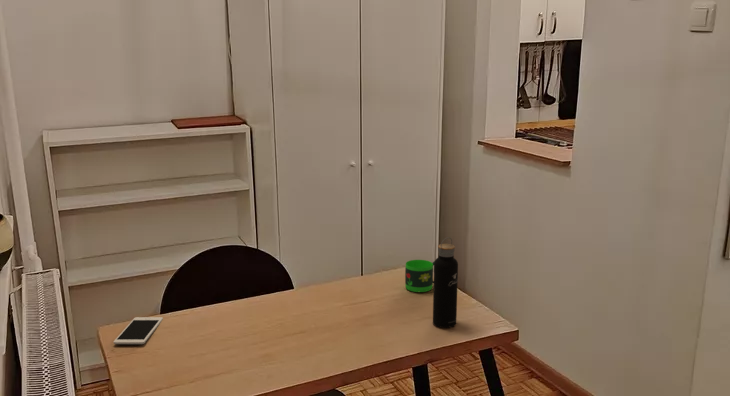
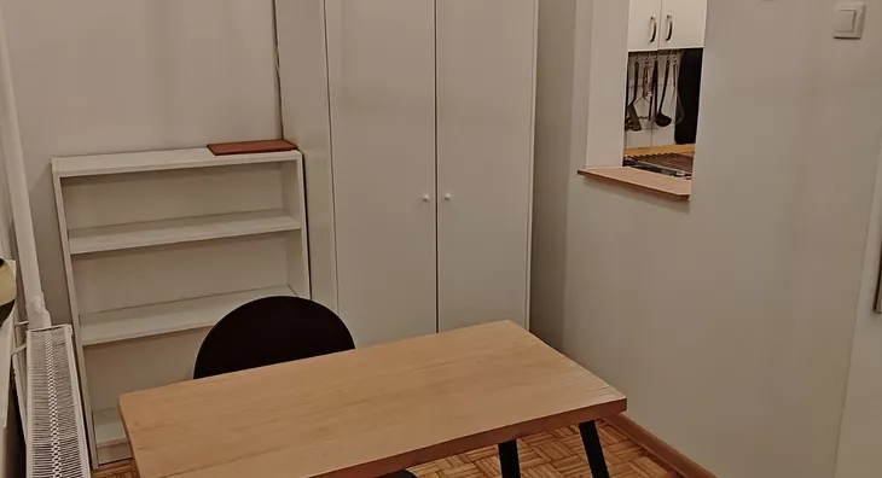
- mug (424, 274)
- water bottle (445, 281)
- cell phone (139, 330)
